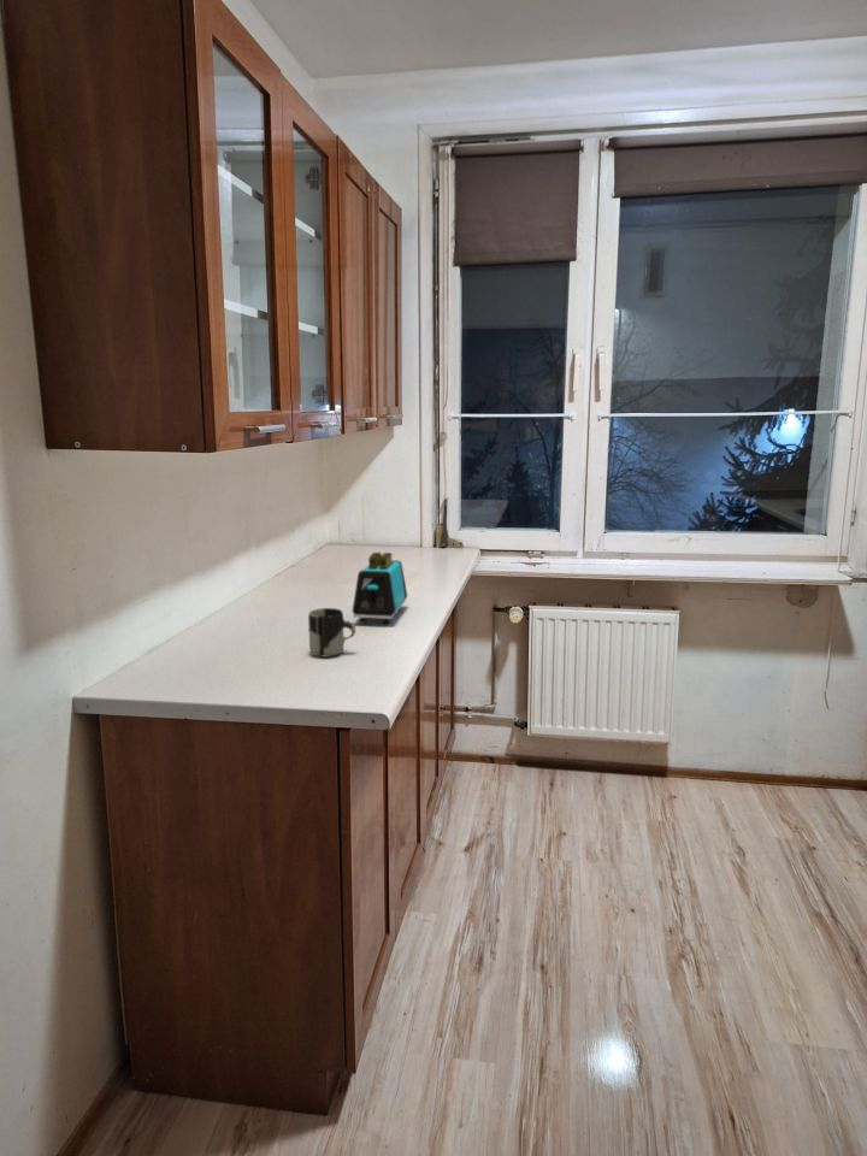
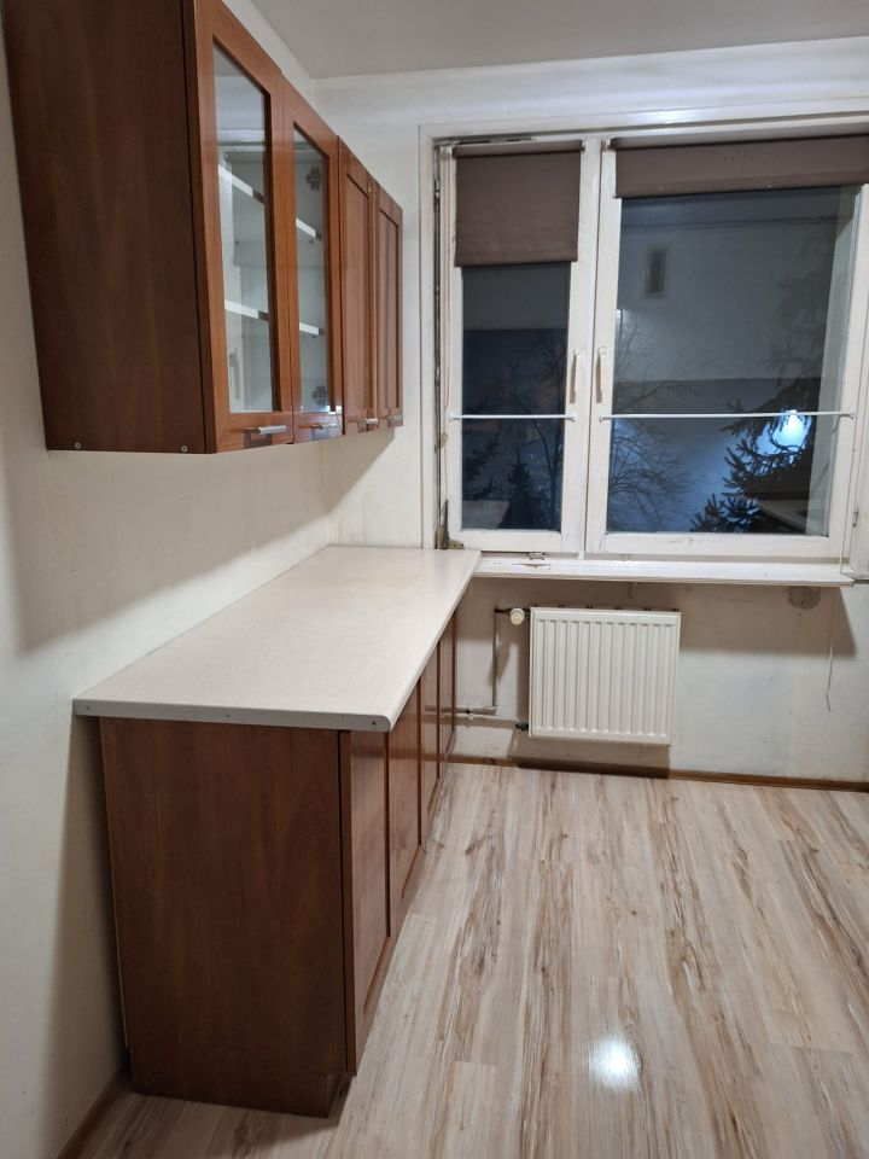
- toaster (381, 584)
- cup (332, 632)
